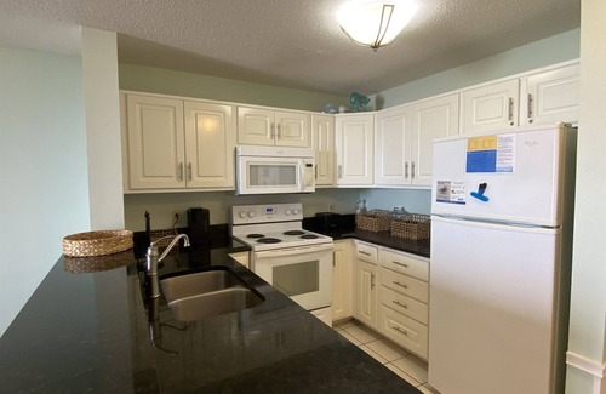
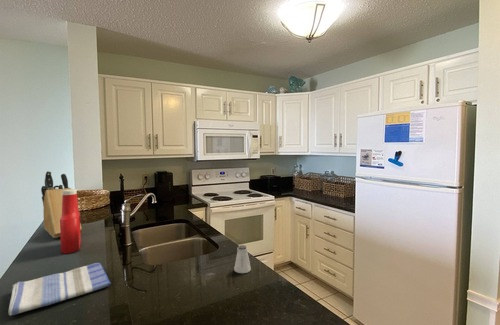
+ knife block (59, 201)
+ saltshaker (242, 257)
+ soap bottle (70, 219)
+ dish towel (62, 284)
